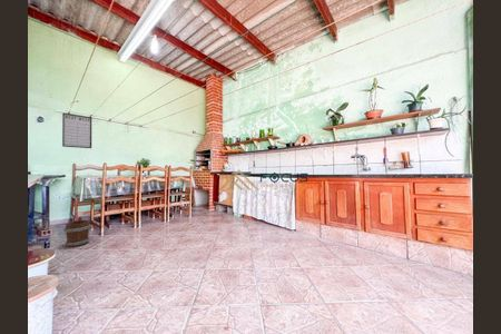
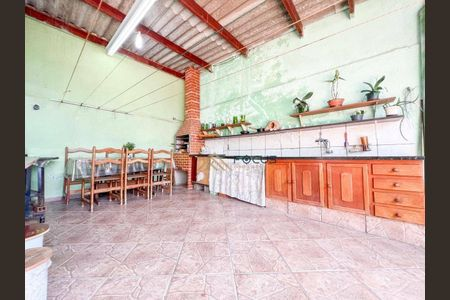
- bucket (78, 230)
- writing board (77, 131)
